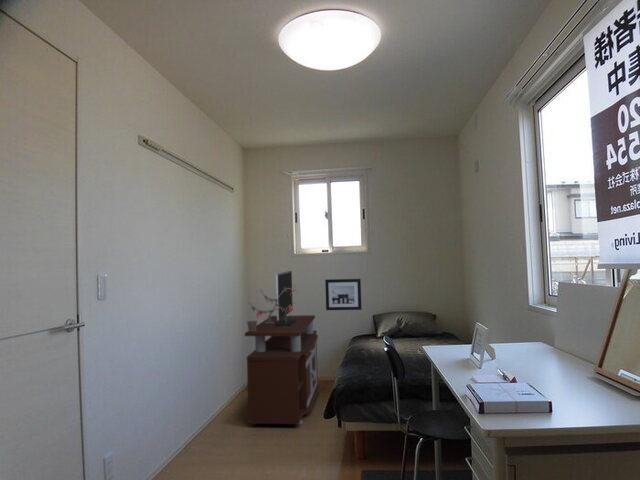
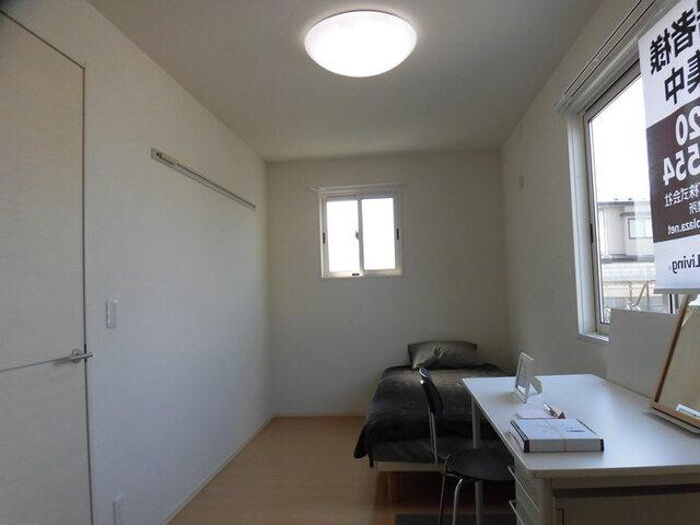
- tv stand (287, 338)
- wall art (343, 294)
- potted plant (275, 306)
